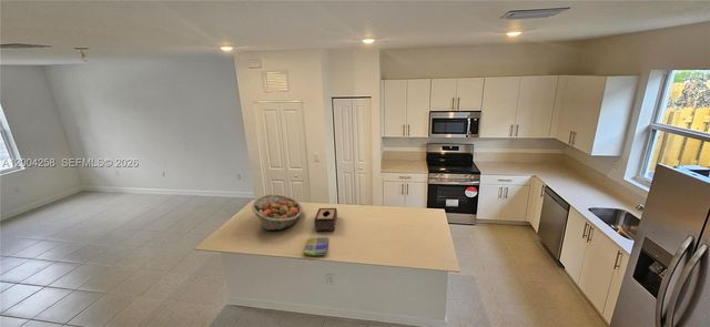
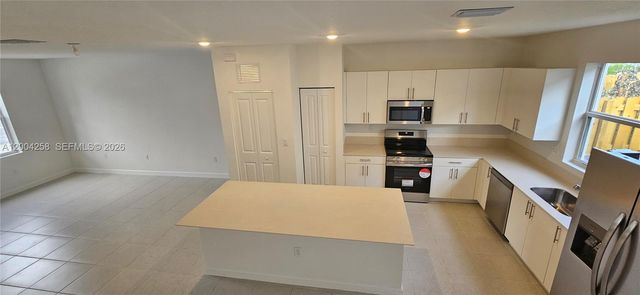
- tissue box (326, 218)
- dish towel (316, 245)
- fruit basket (277, 211)
